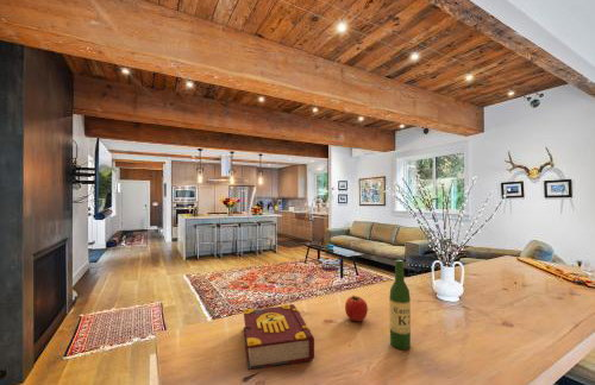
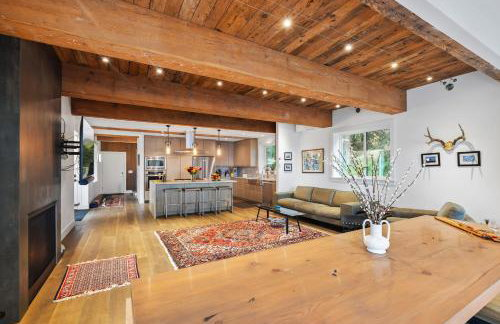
- wine bottle (400, 302)
- book (275, 330)
- apple (356, 307)
